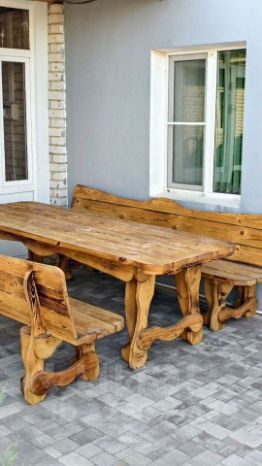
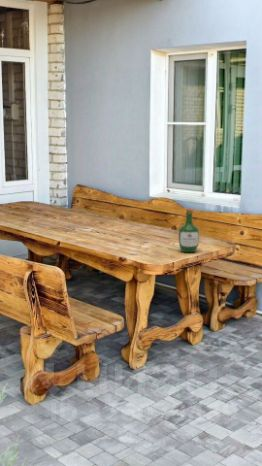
+ wine bottle (188, 230)
